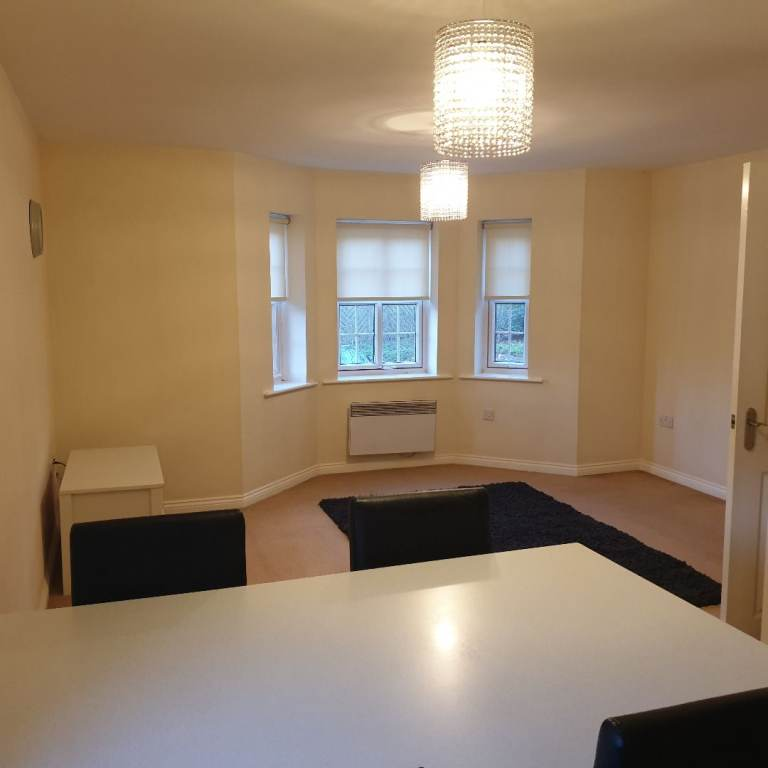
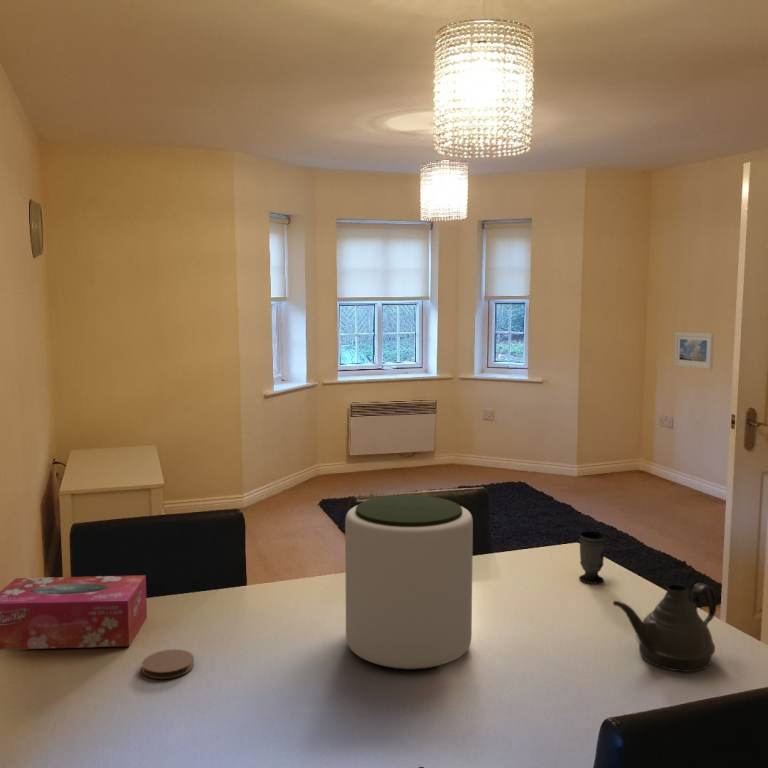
+ cup (592, 557)
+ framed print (693, 350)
+ tissue box (70, 610)
+ teapot (662, 623)
+ coaster (168, 663)
+ plant pot (408, 577)
